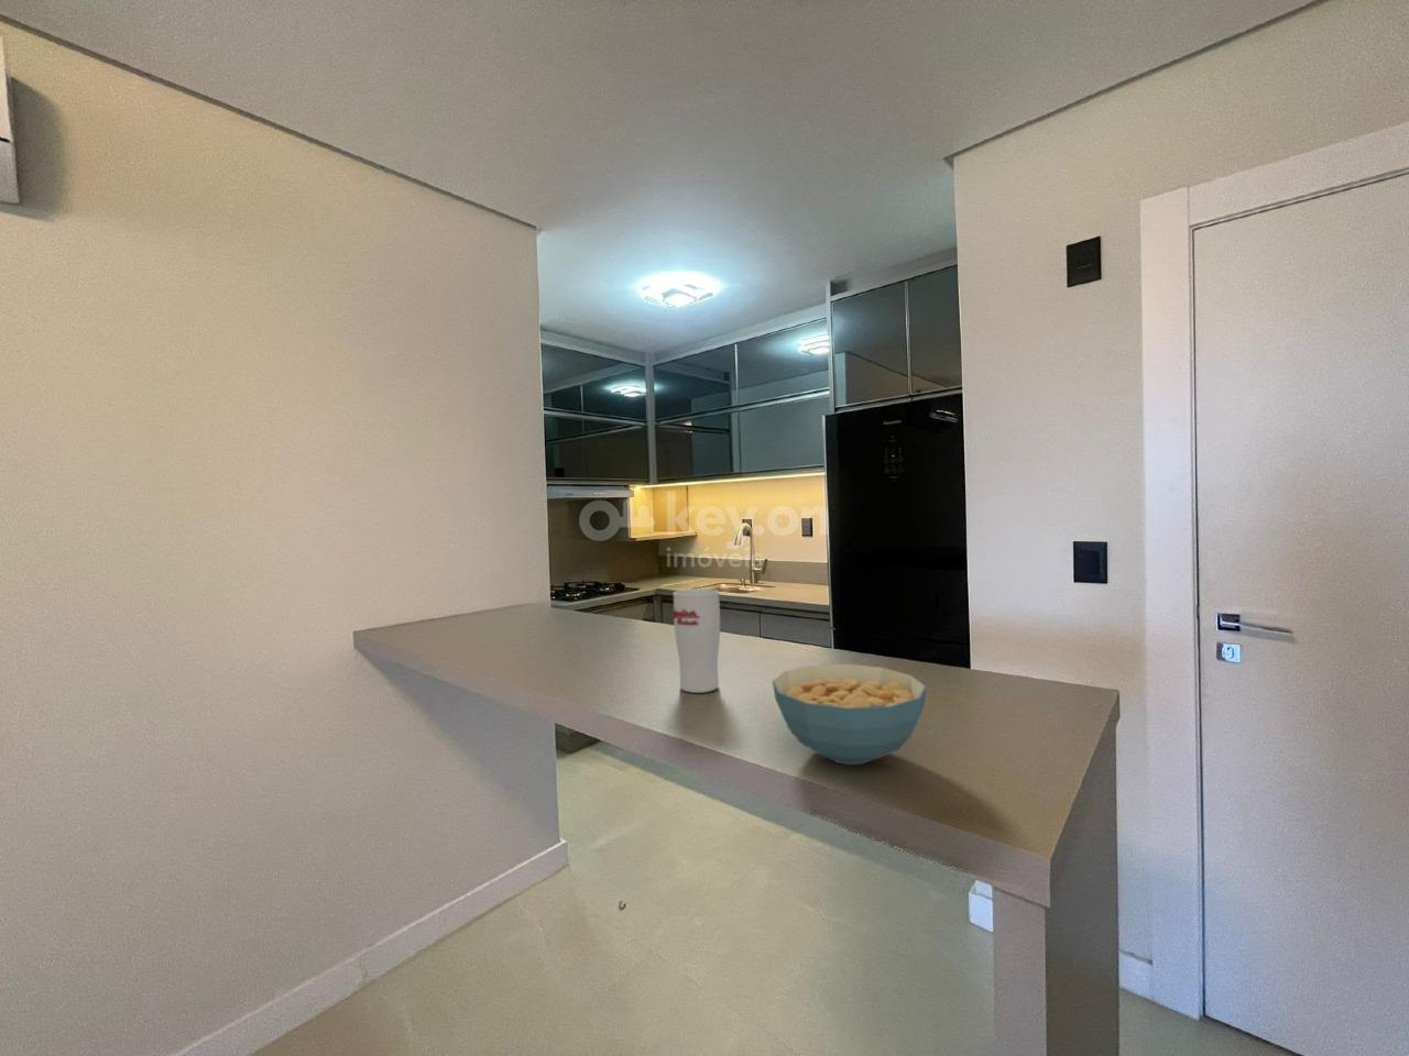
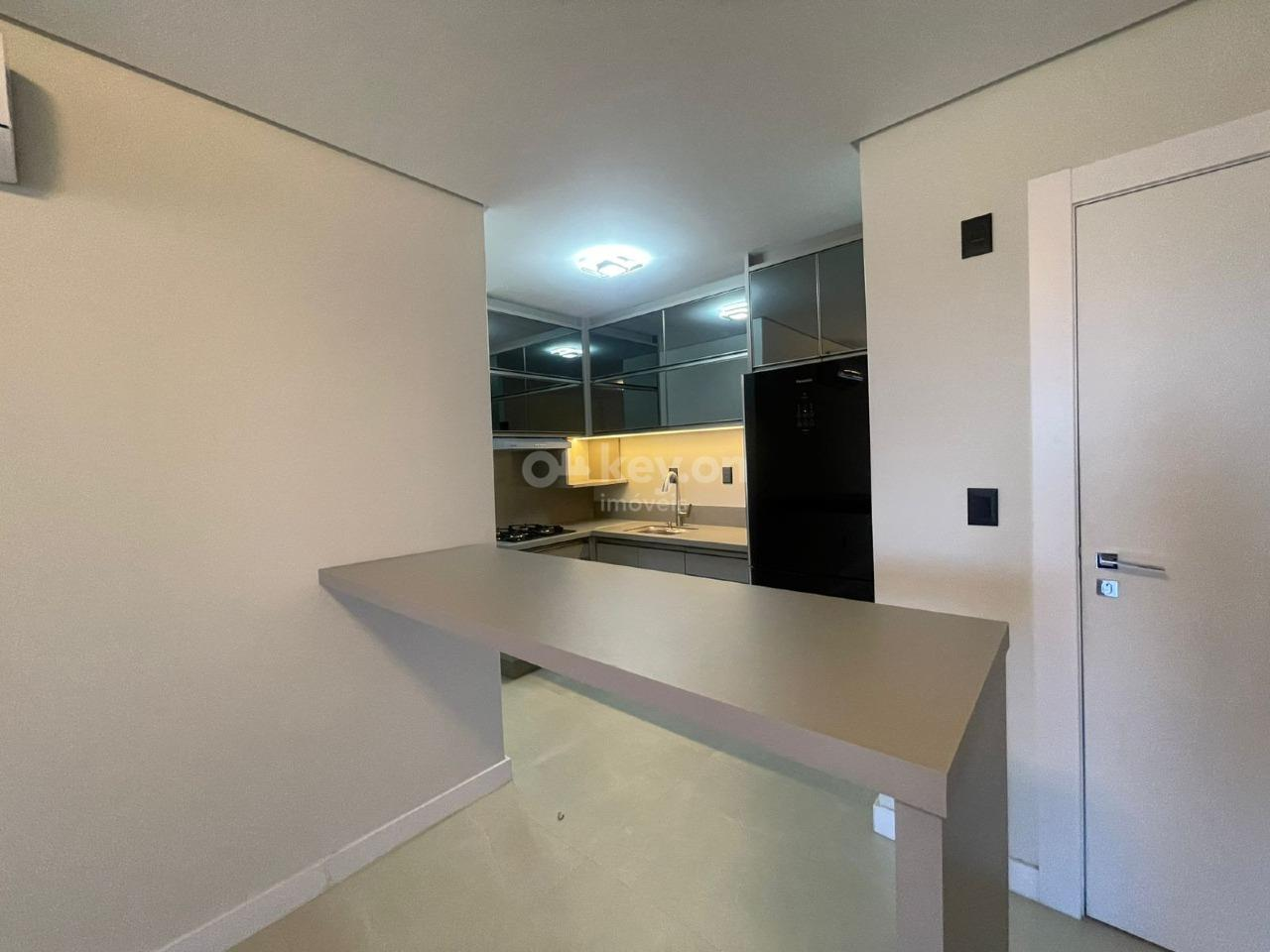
- cereal bowl (848, 719)
- cup (697, 639)
